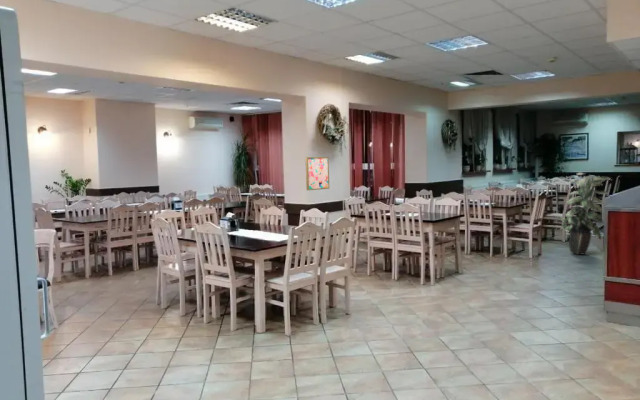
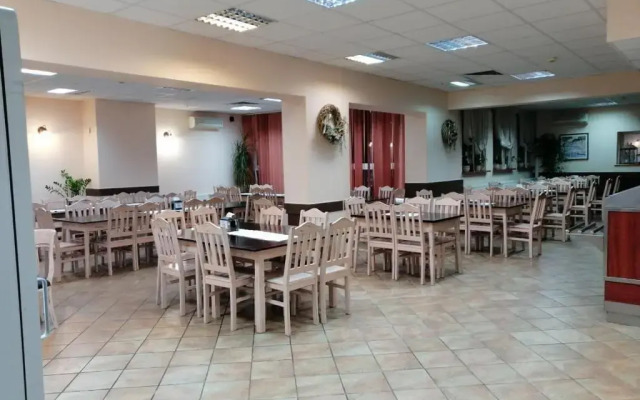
- wall art (317, 173)
- indoor plant (583, 213)
